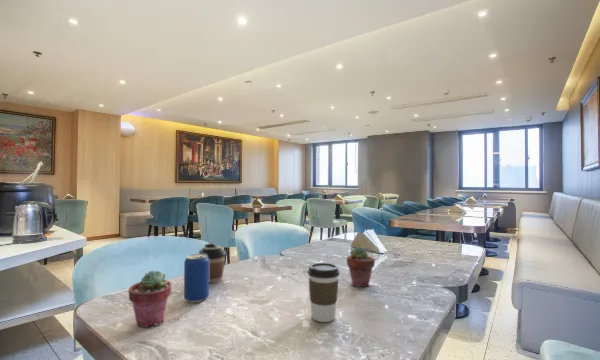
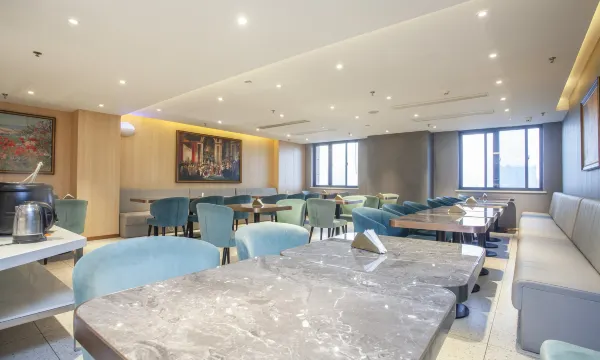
- coffee cup (323, 291)
- potted succulent (150, 296)
- beverage can (196, 277)
- coffee cup (211, 262)
- potted succulent (360, 265)
